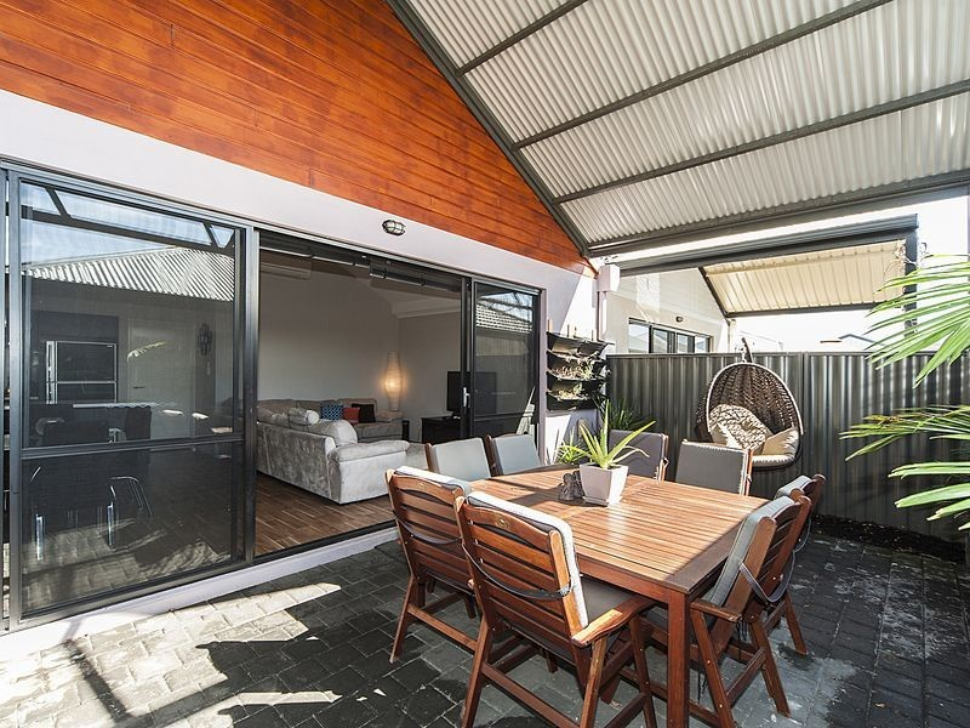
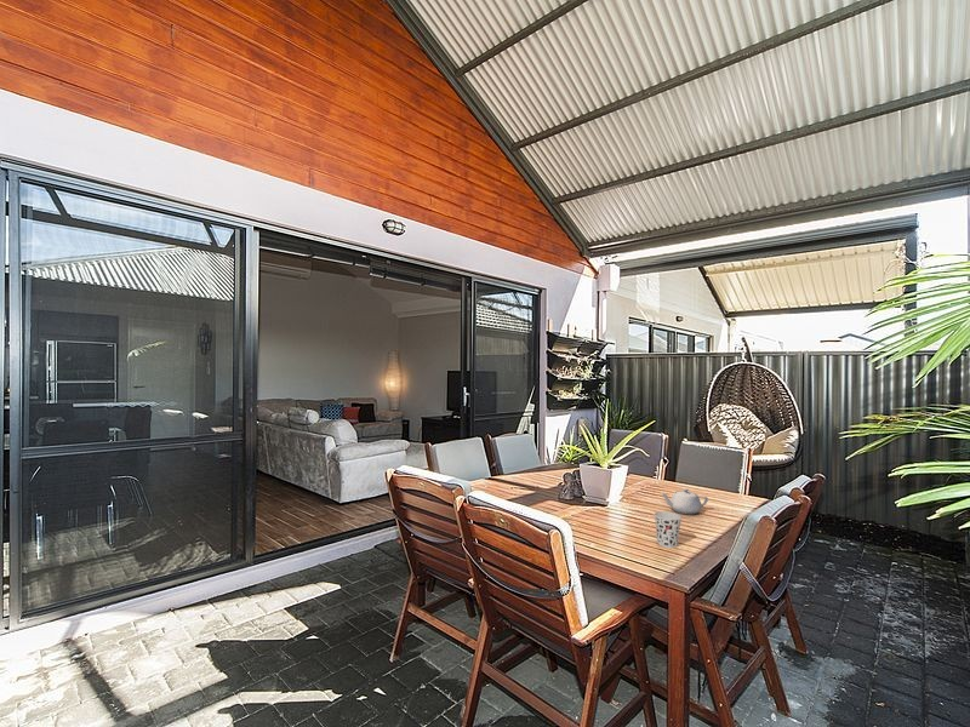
+ cup (667, 529)
+ teapot (684, 500)
